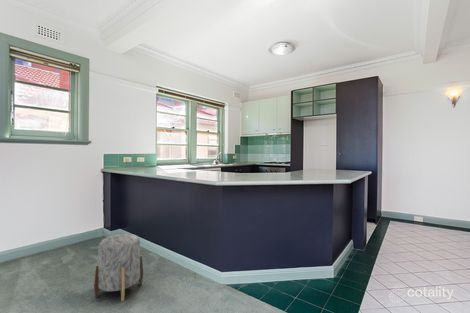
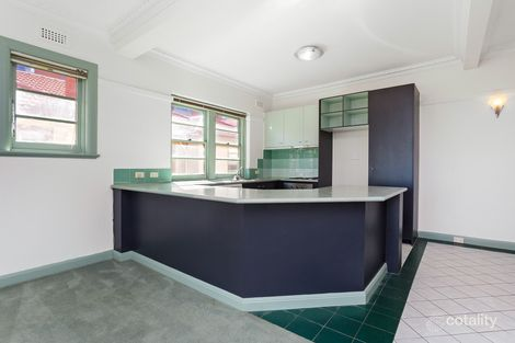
- stool (119, 263)
